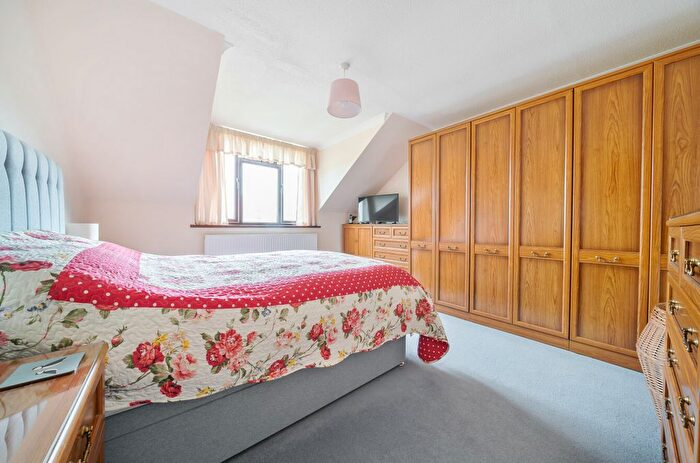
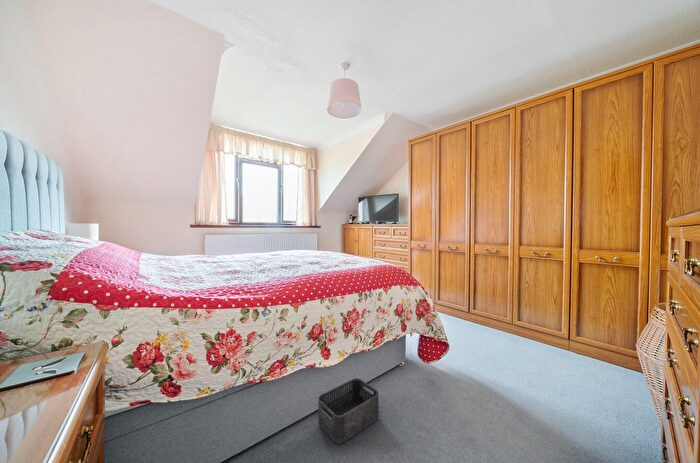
+ storage bin (348, 407)
